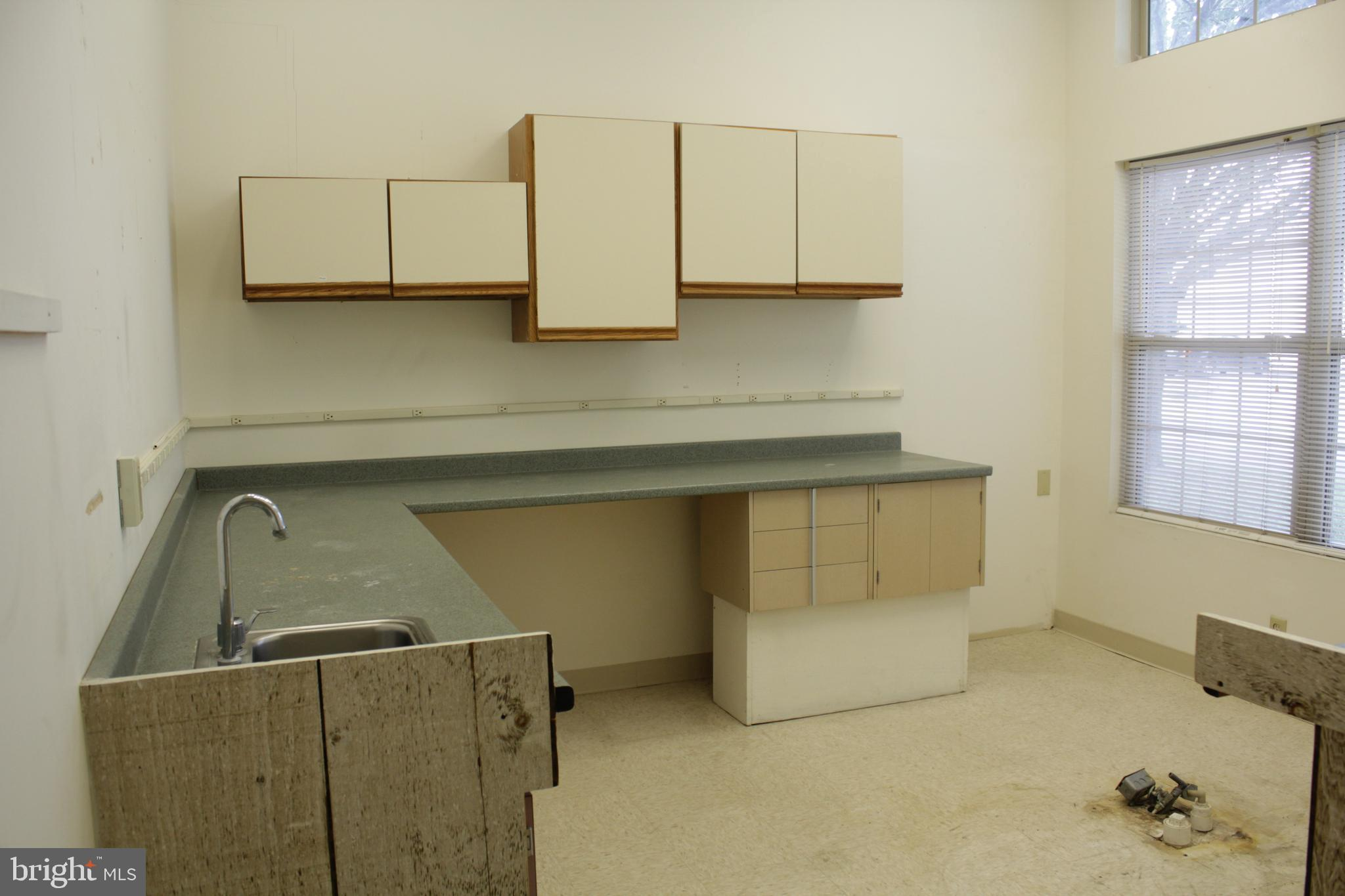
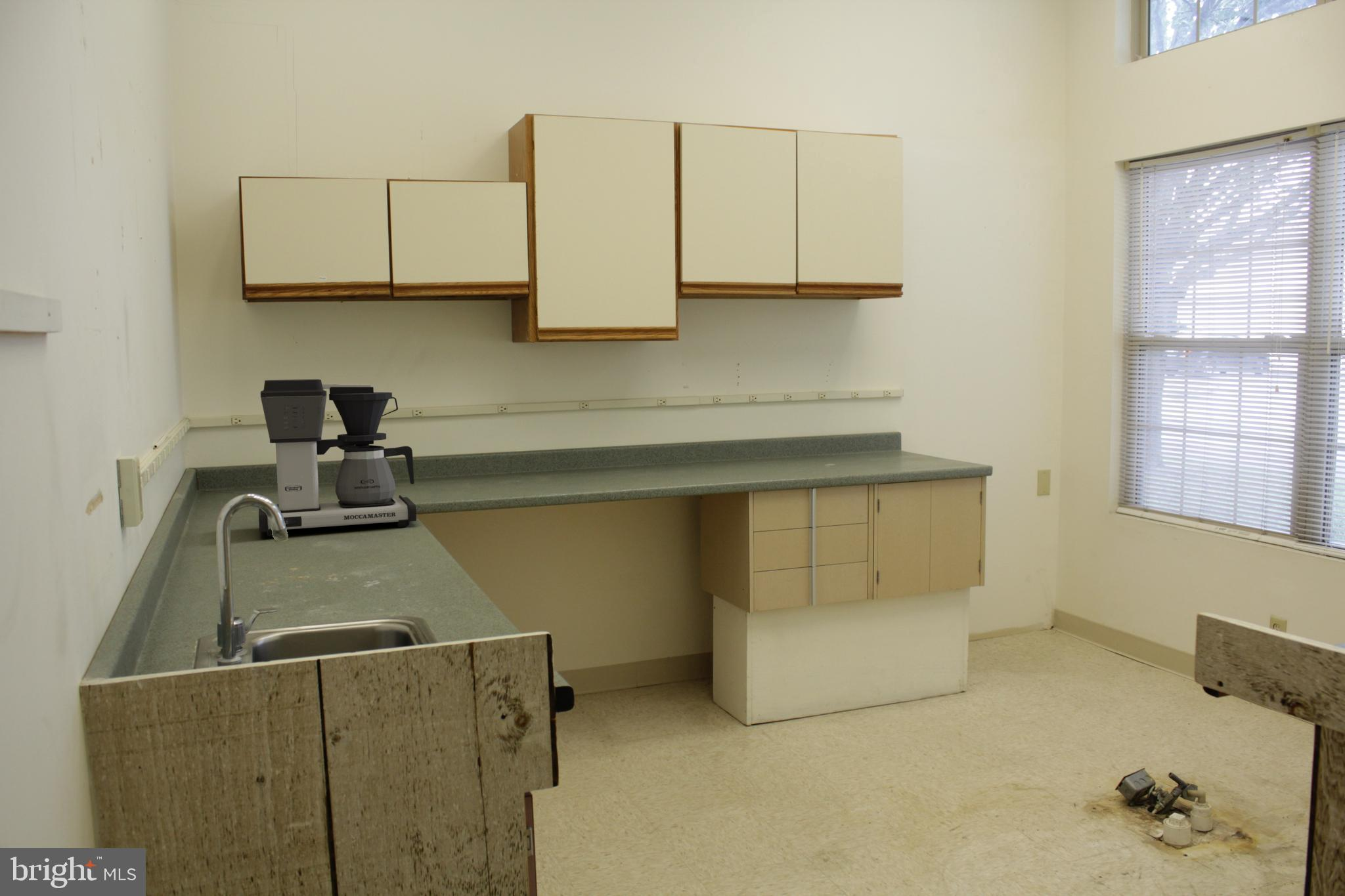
+ coffee maker (339, 448)
